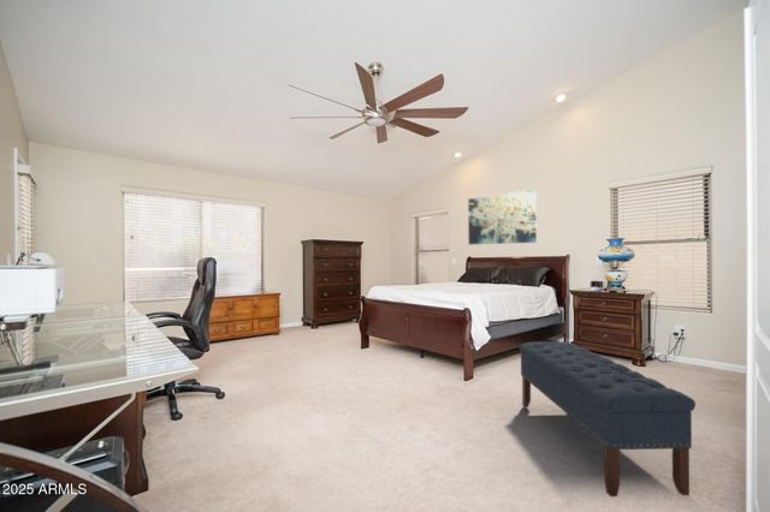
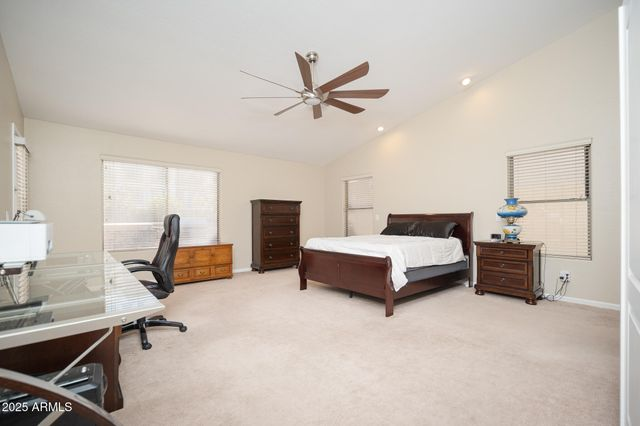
- wall art (499, 219)
- bench (586, 400)
